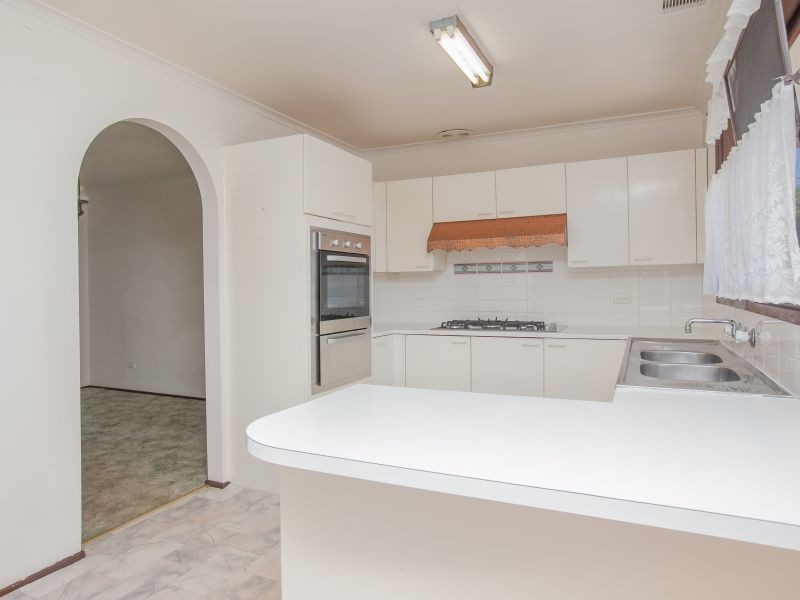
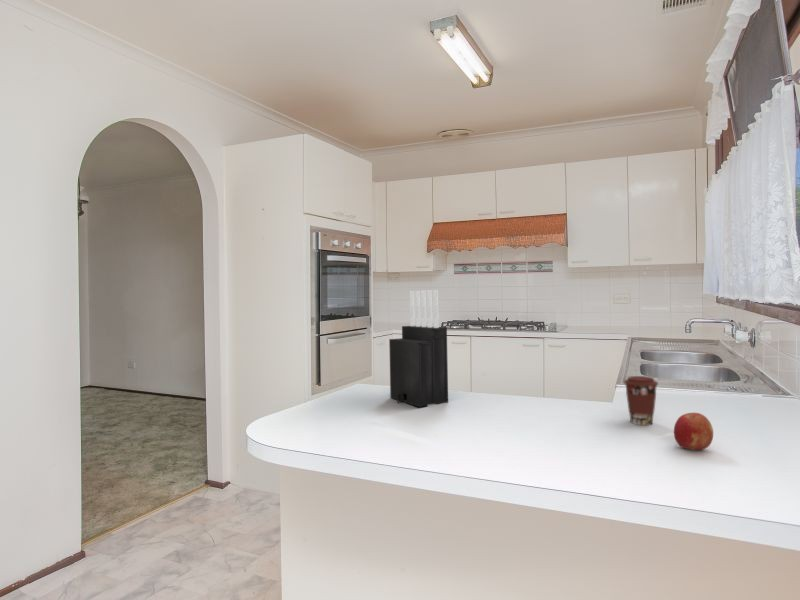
+ coffee cup (641, 400)
+ knife block (414, 345)
+ fruit (693, 430)
